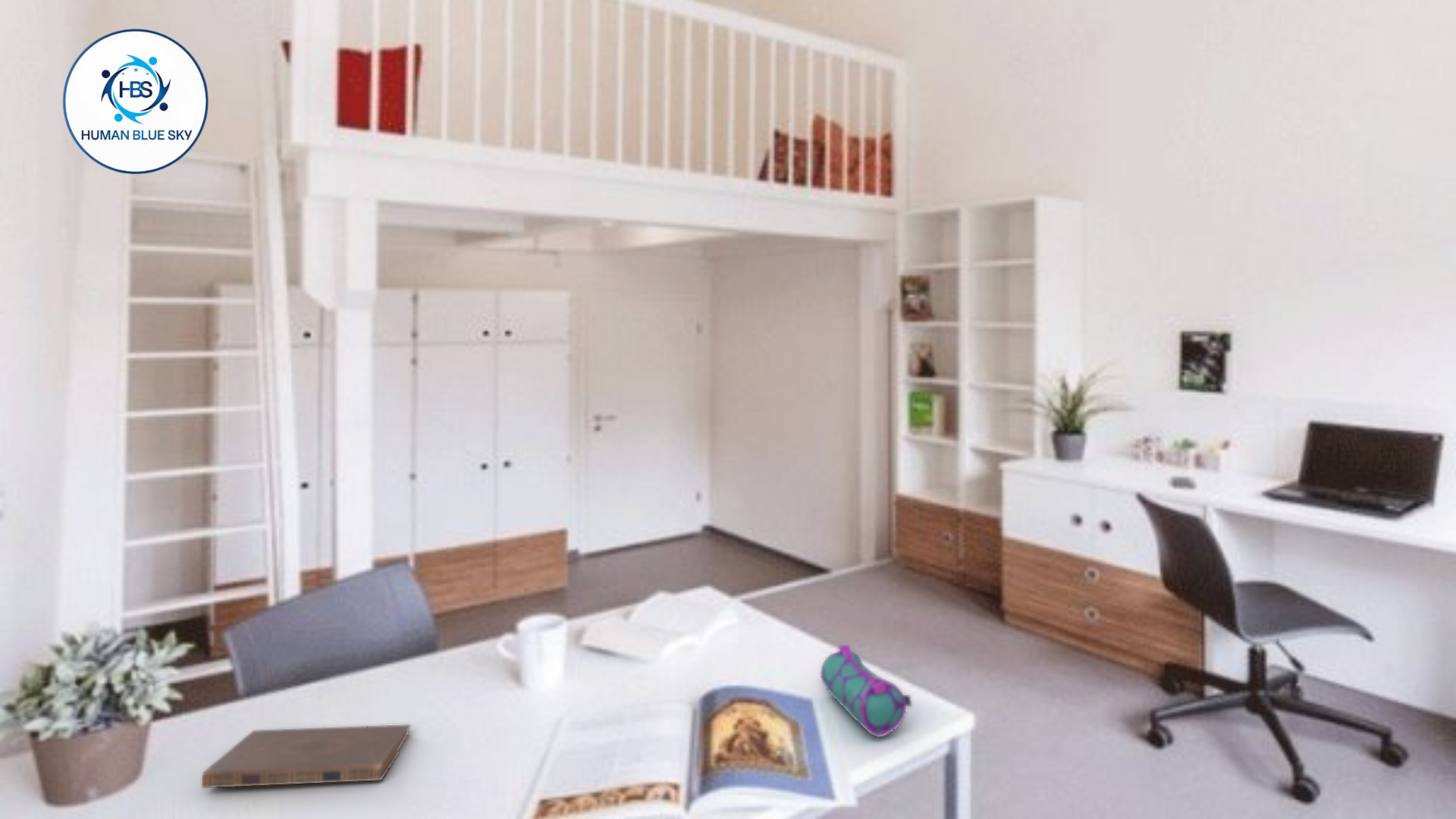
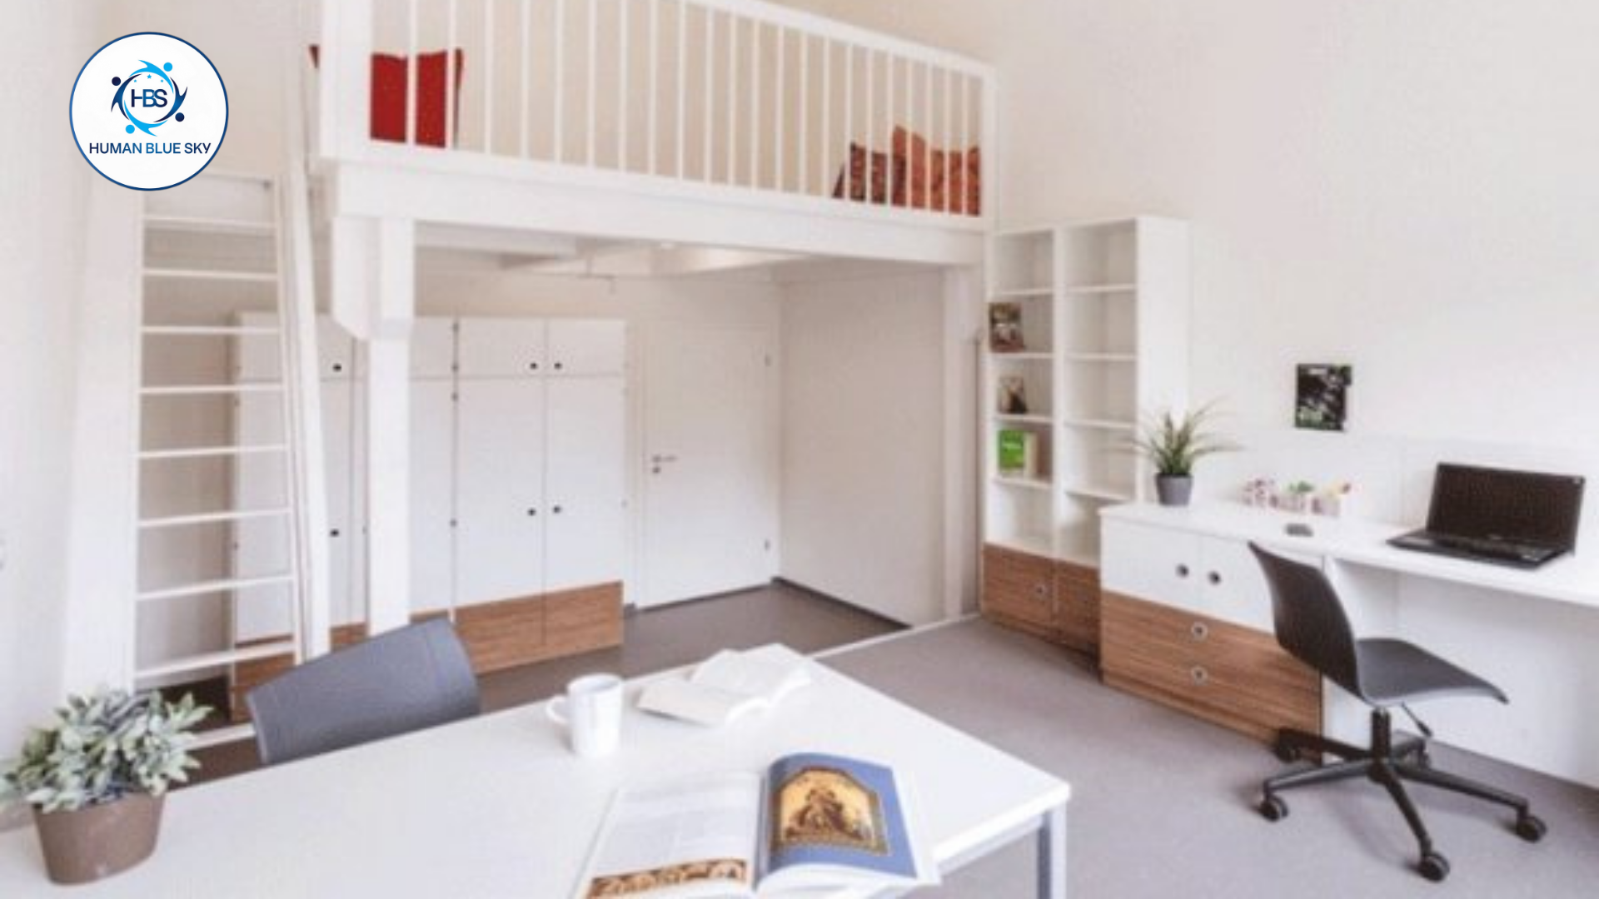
- pencil case (861, 688)
- book (313, 755)
